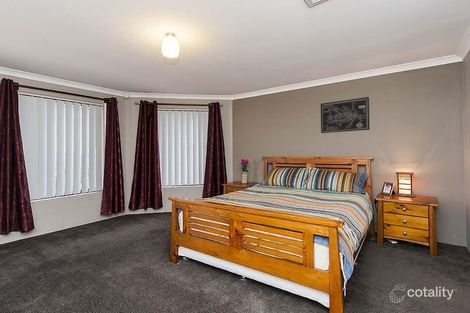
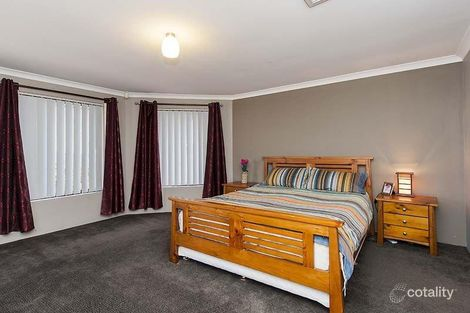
- wall art (343, 116)
